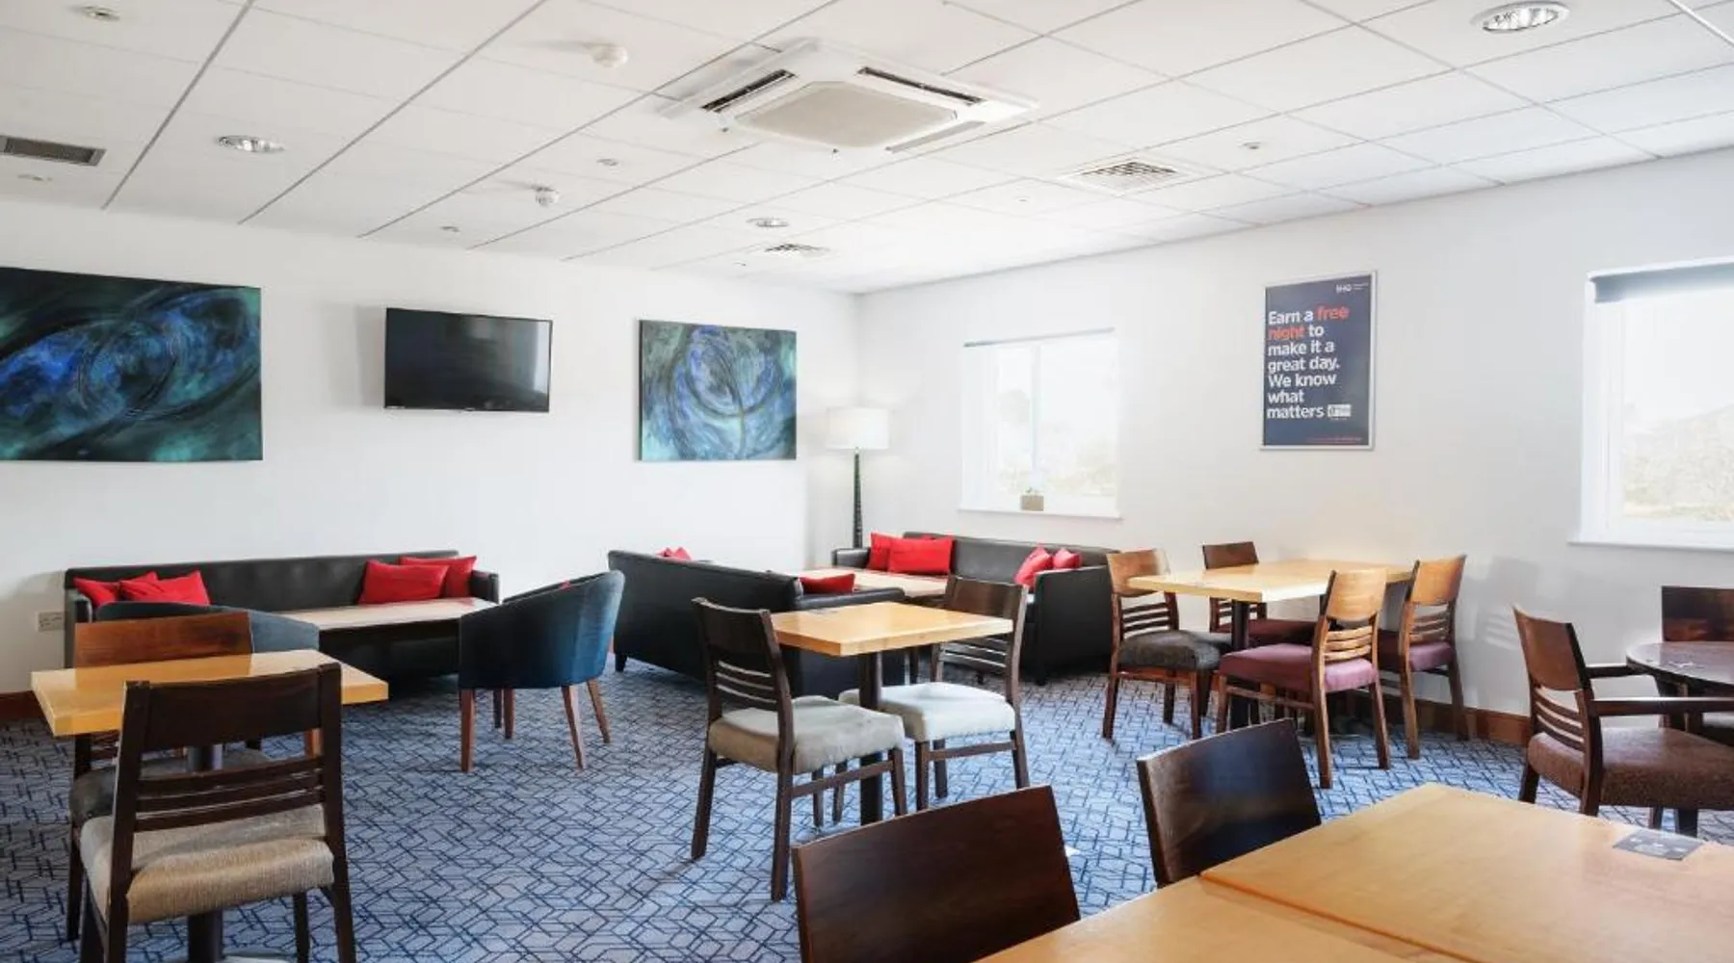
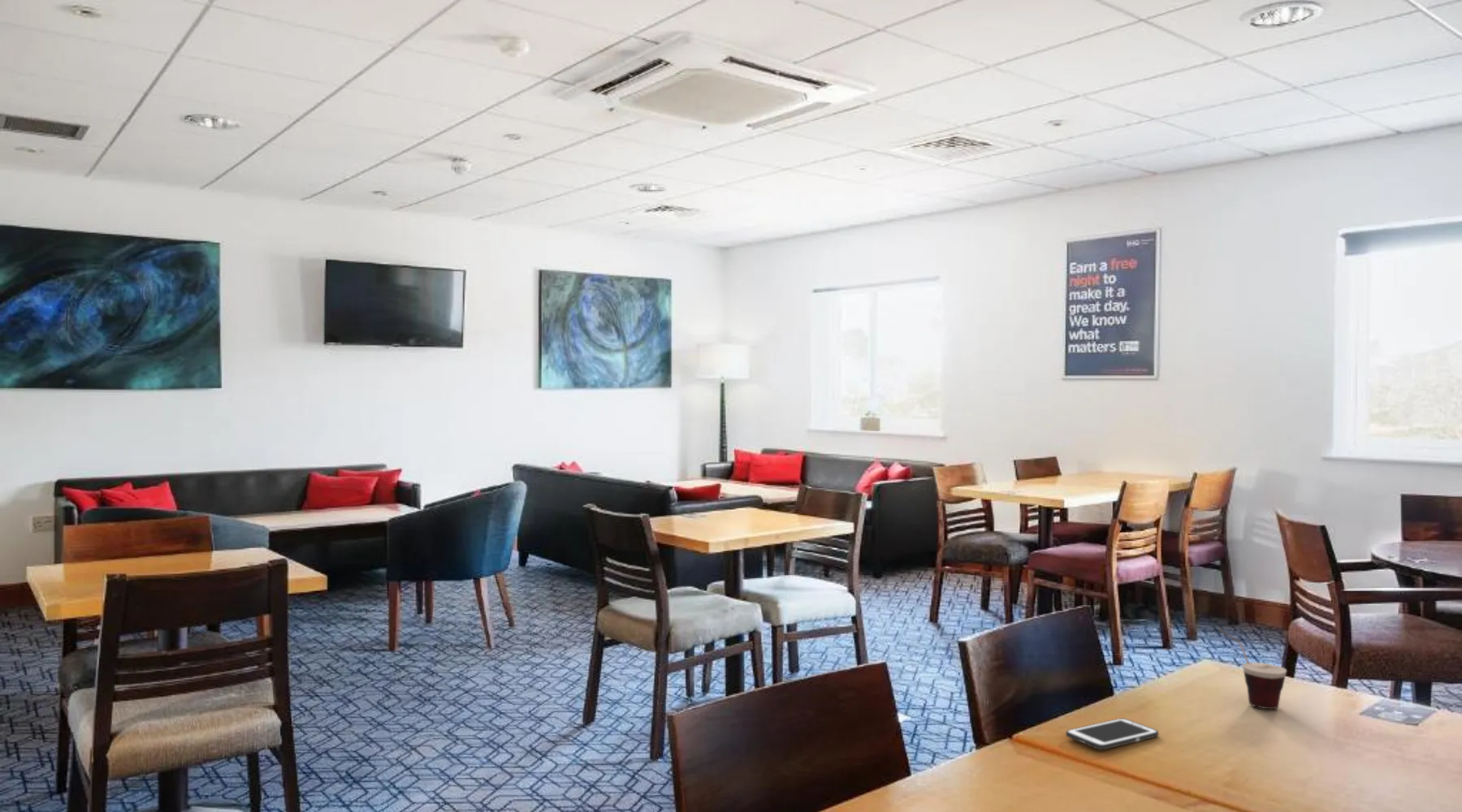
+ cup (1249, 669)
+ cell phone (1112, 733)
